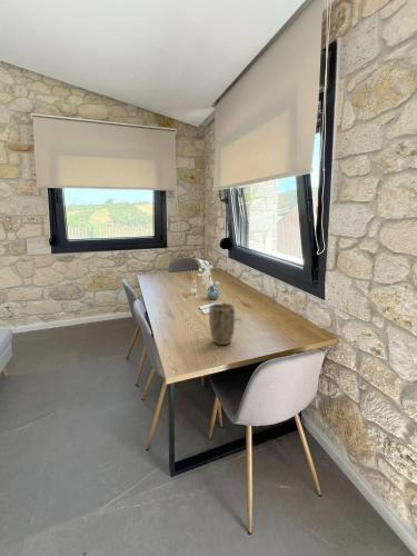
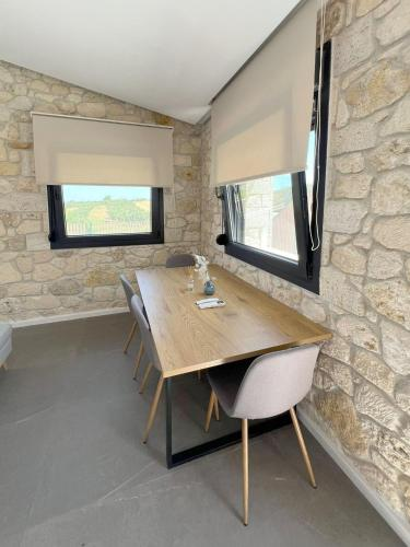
- plant pot (221, 324)
